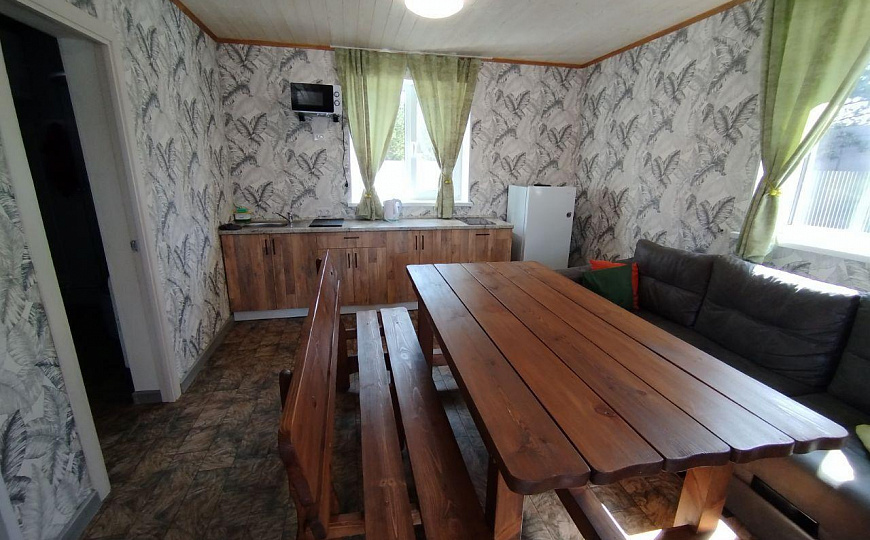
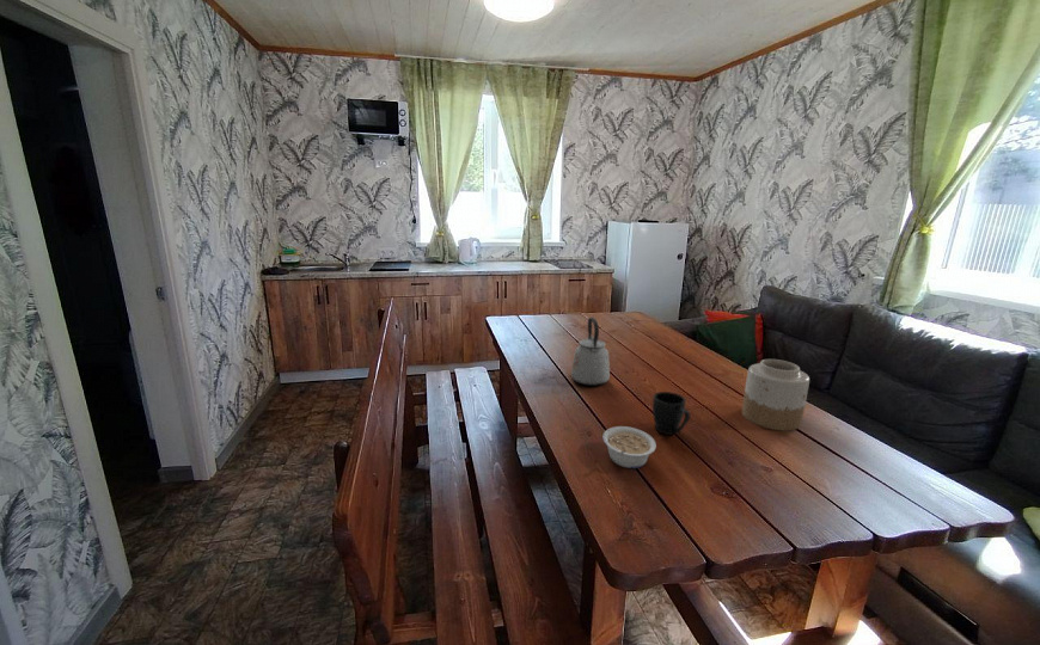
+ vase (775, 392)
+ kettle (589, 348)
+ mug (672, 417)
+ legume (629, 448)
